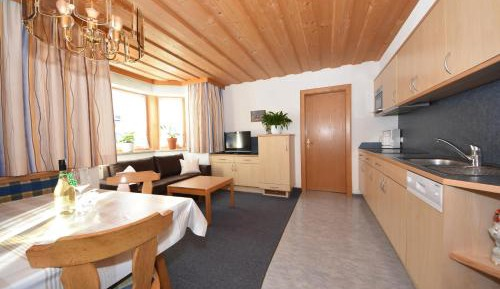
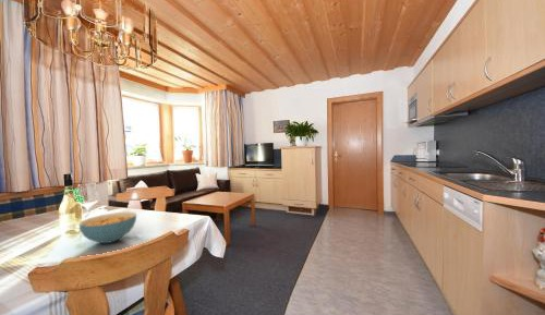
+ cereal bowl (110, 229)
